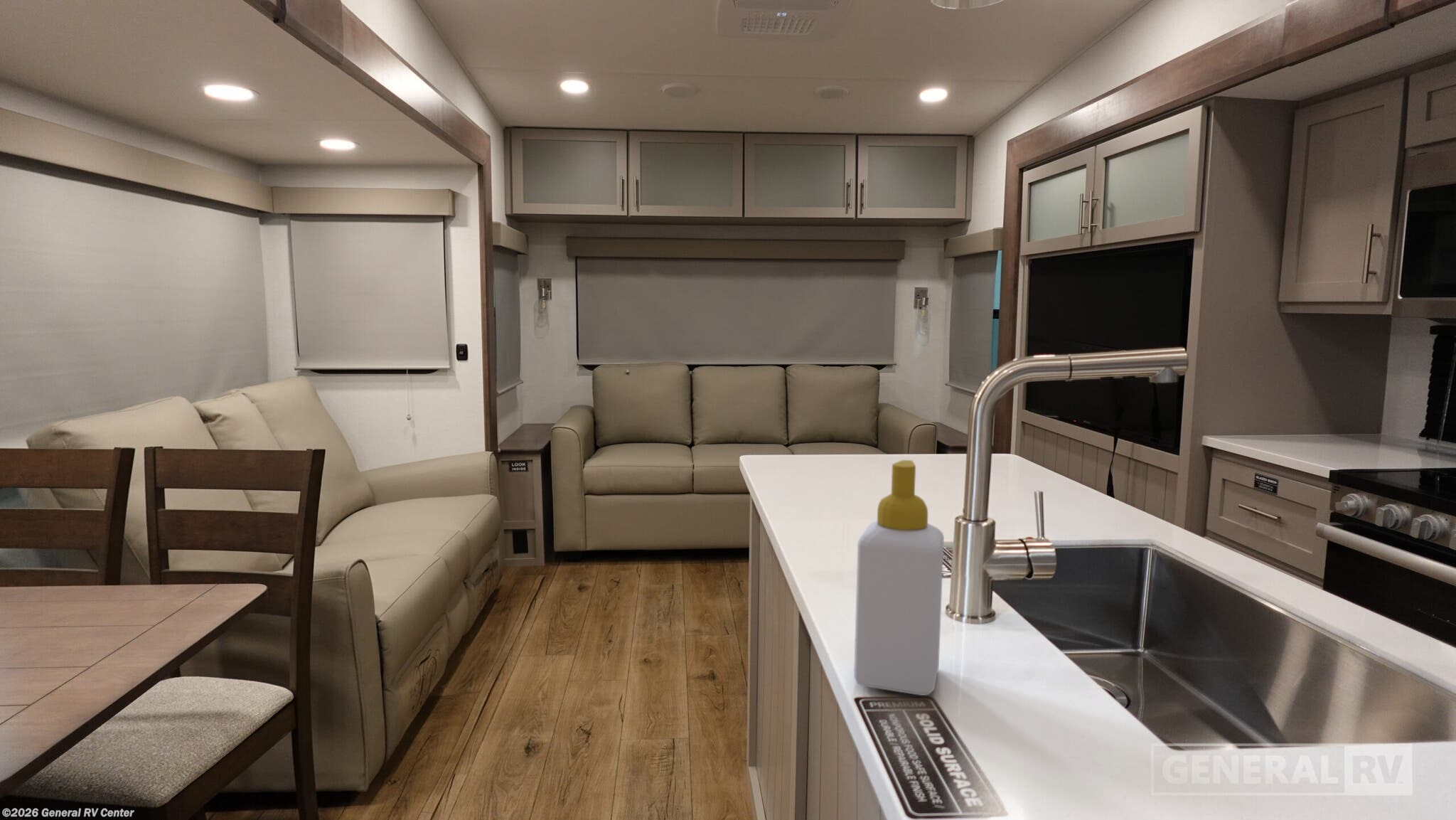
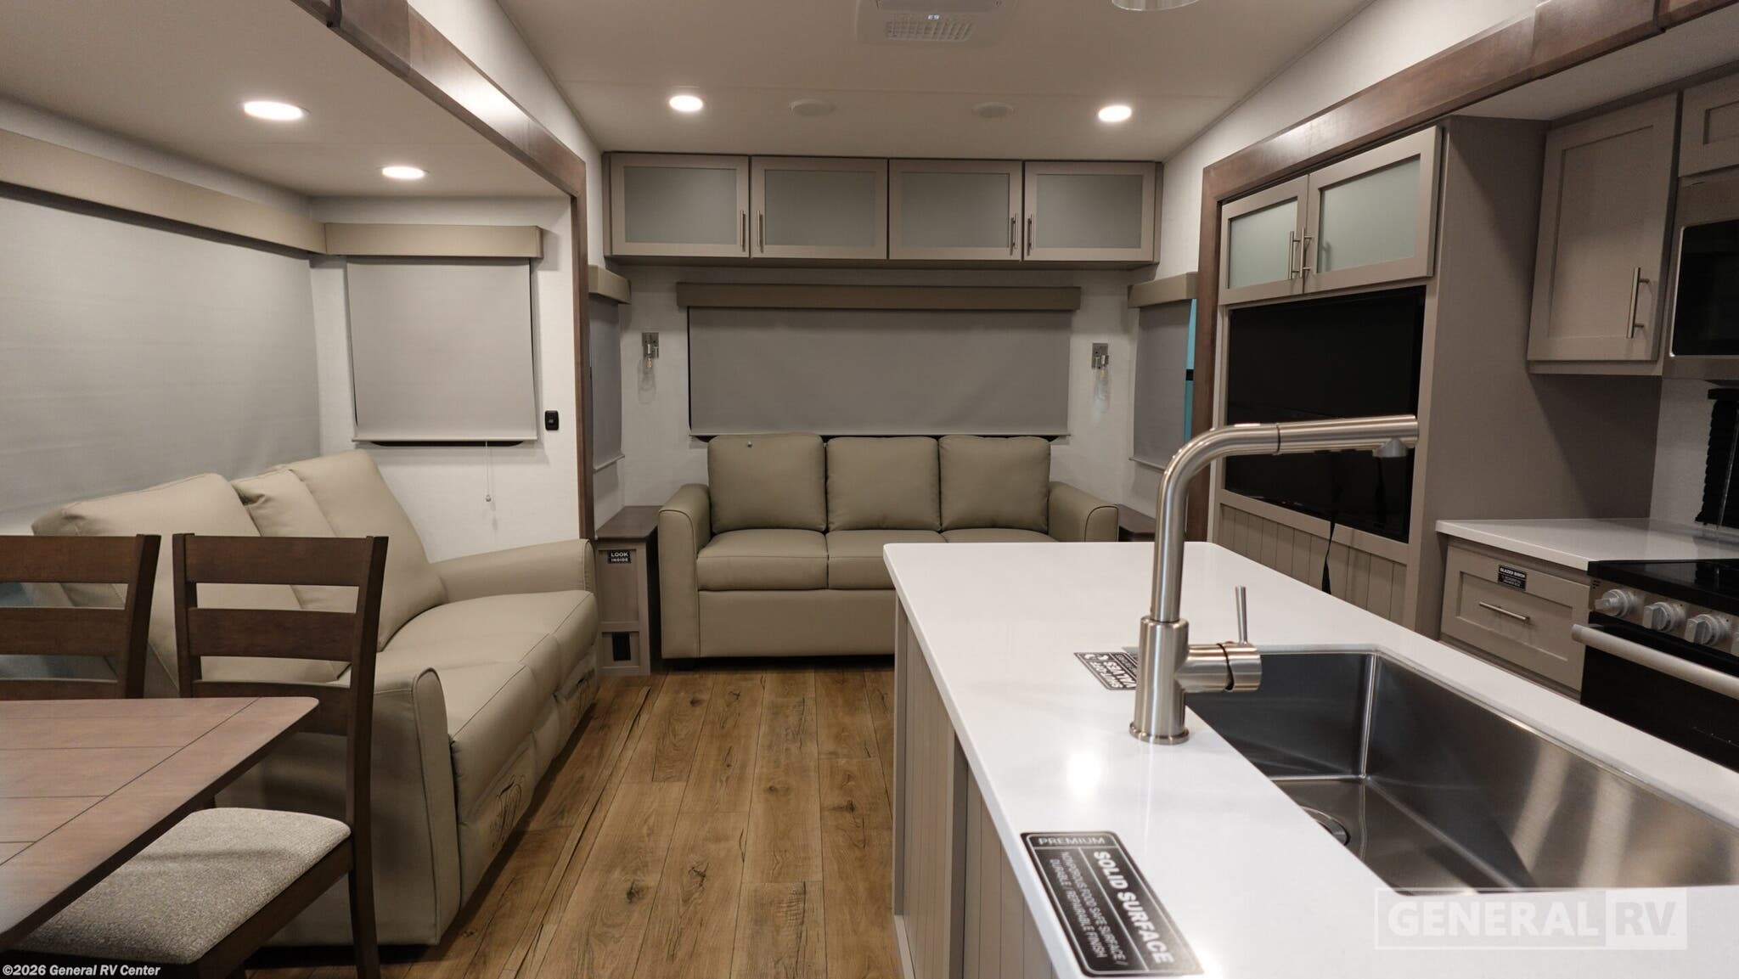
- soap bottle (900, 573)
